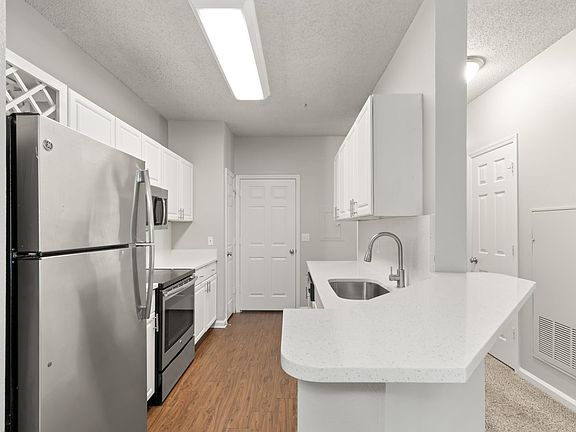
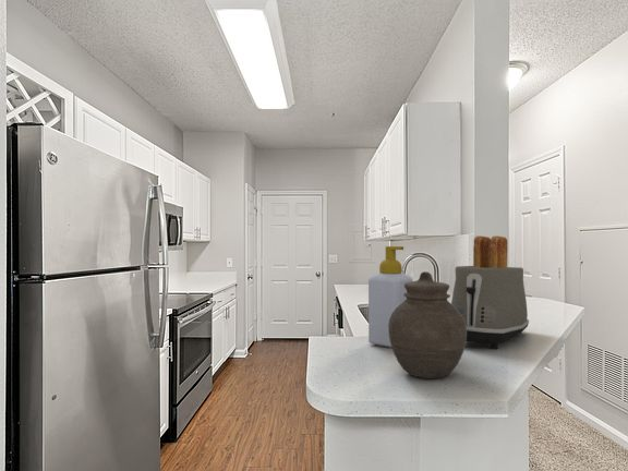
+ jar (426, 322)
+ soap bottle (390, 294)
+ toaster (490, 287)
